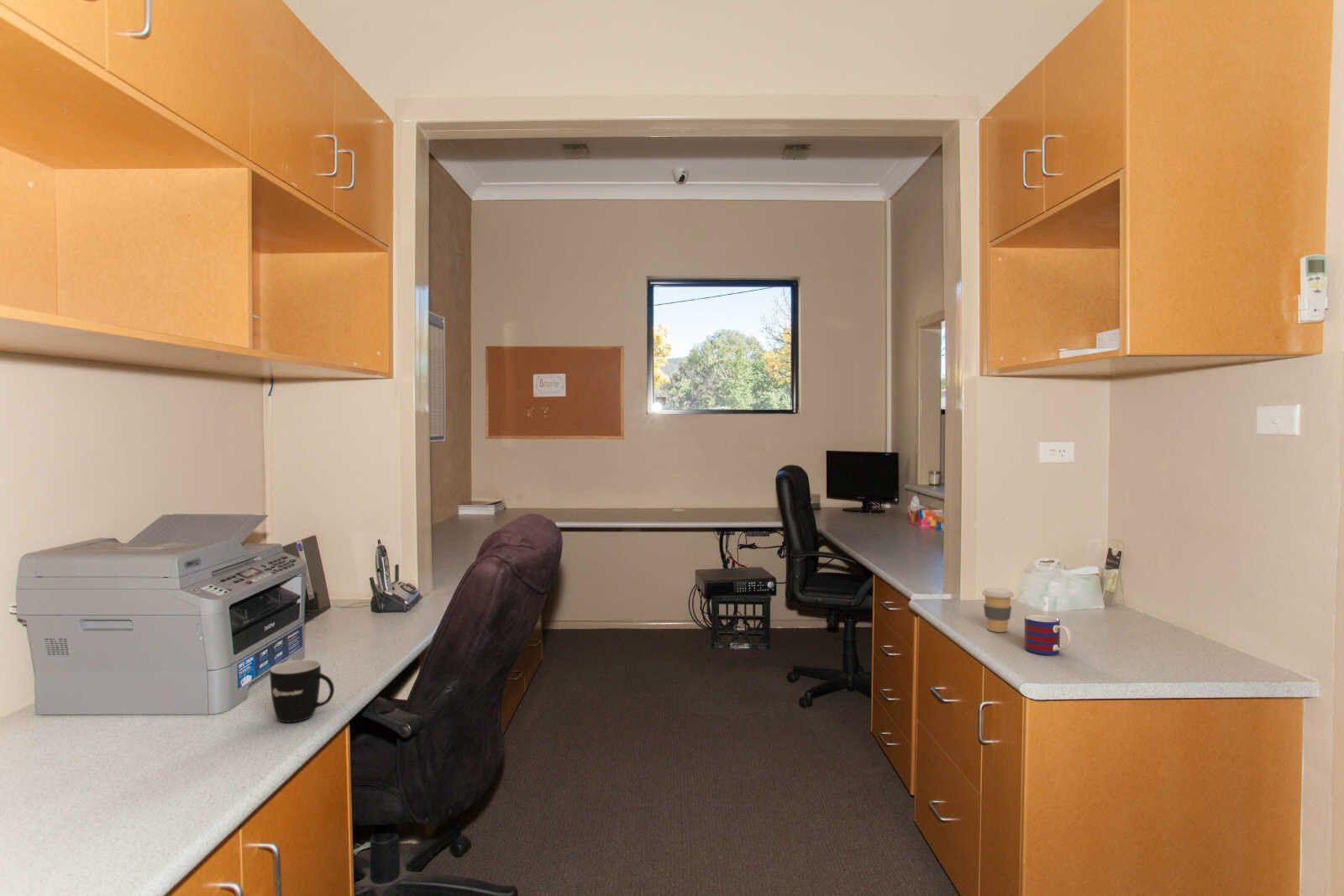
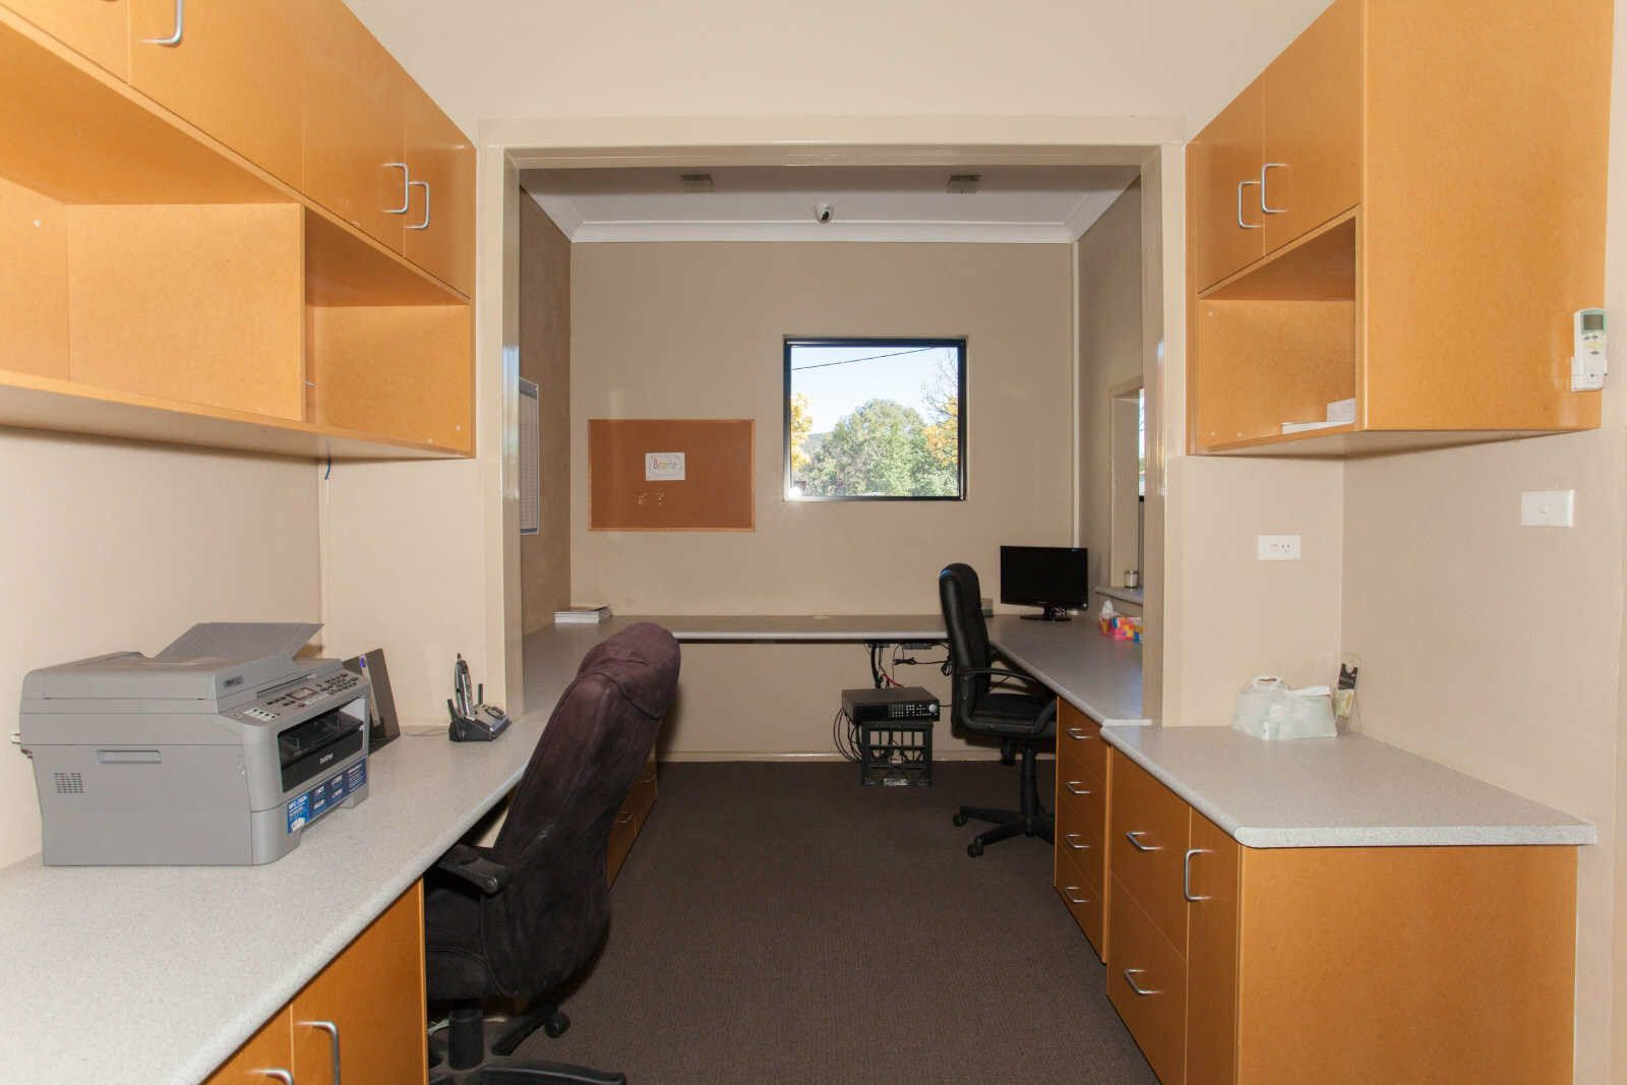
- coffee cup (997, 610)
- mug (1048, 636)
- mug (303, 691)
